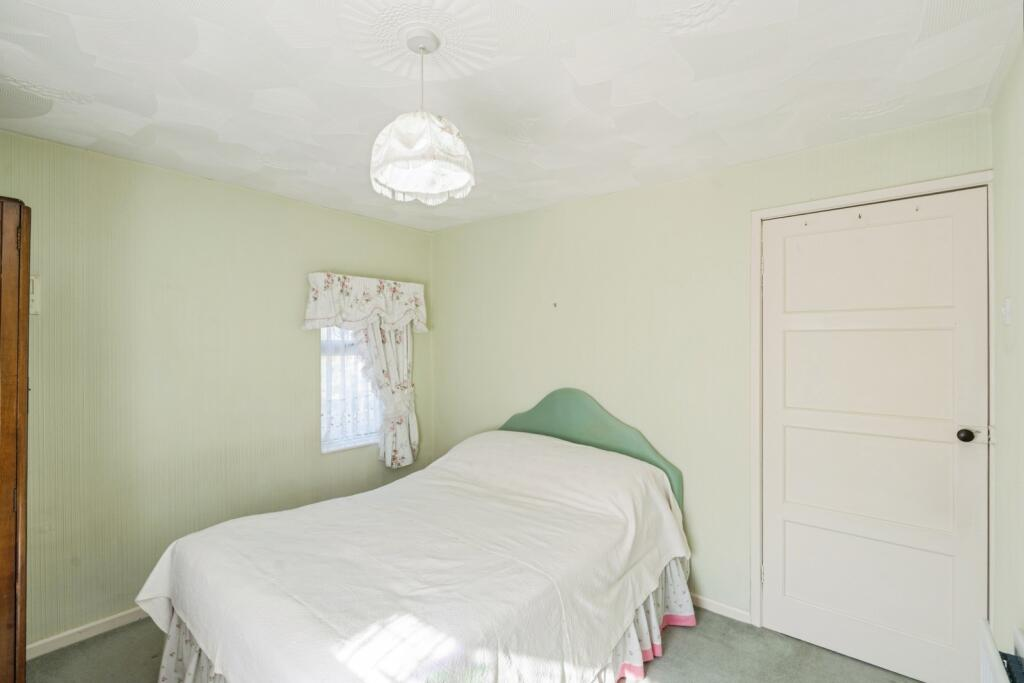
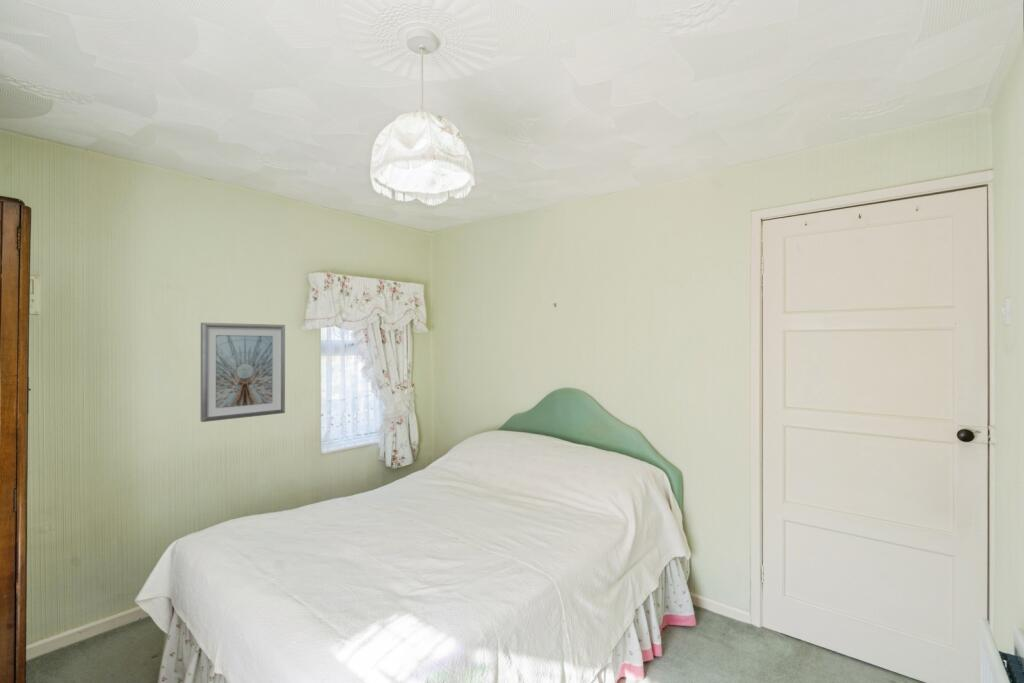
+ picture frame (245, 370)
